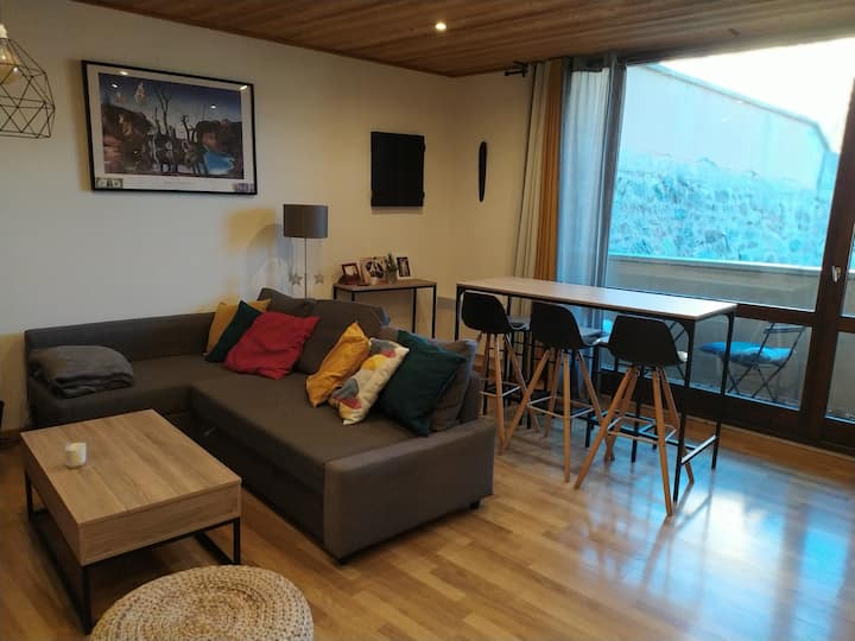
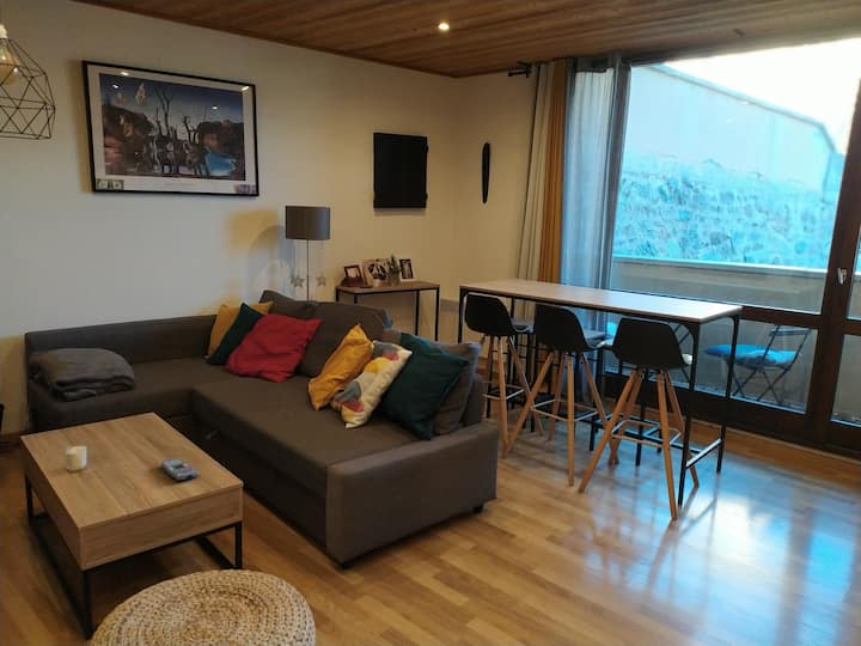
+ remote control (178, 469)
